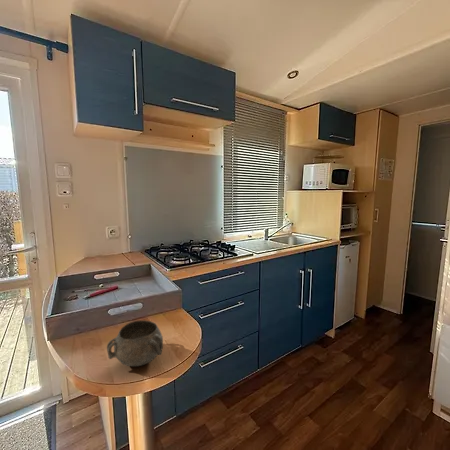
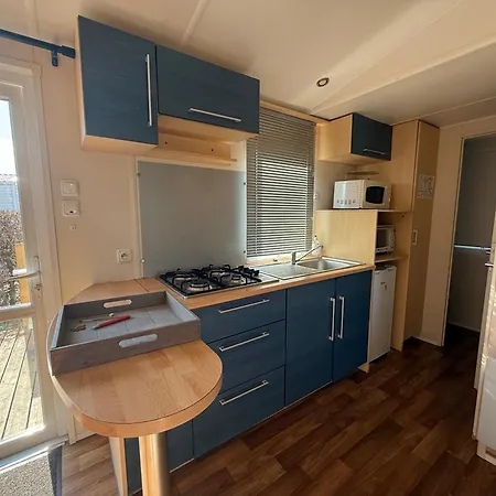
- decorative bowl (136, 343)
